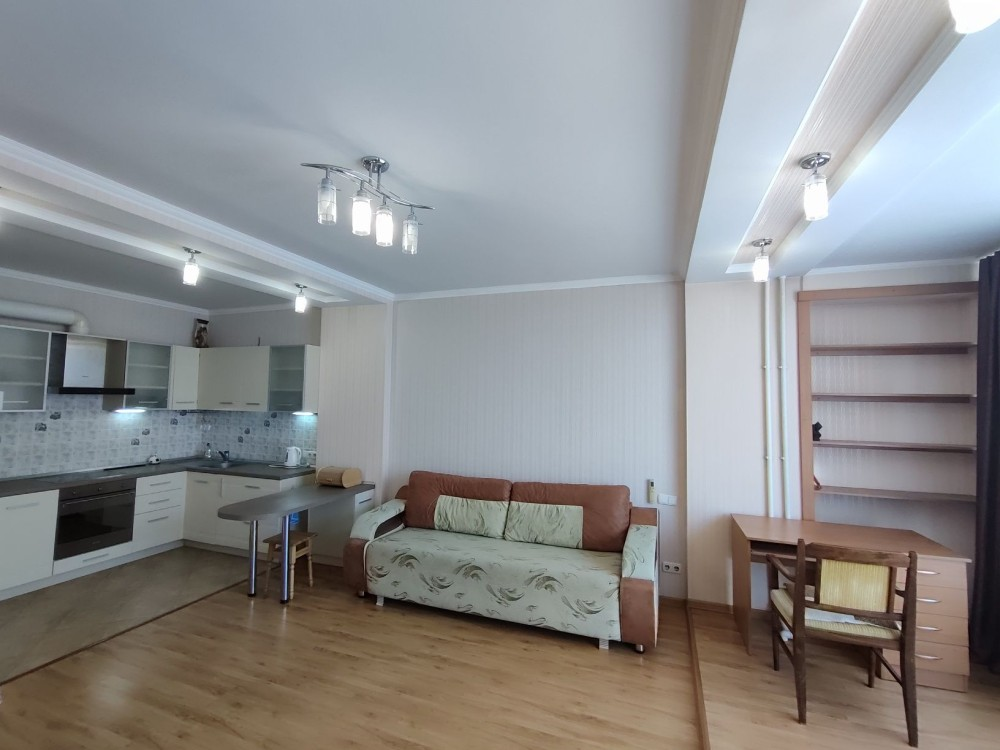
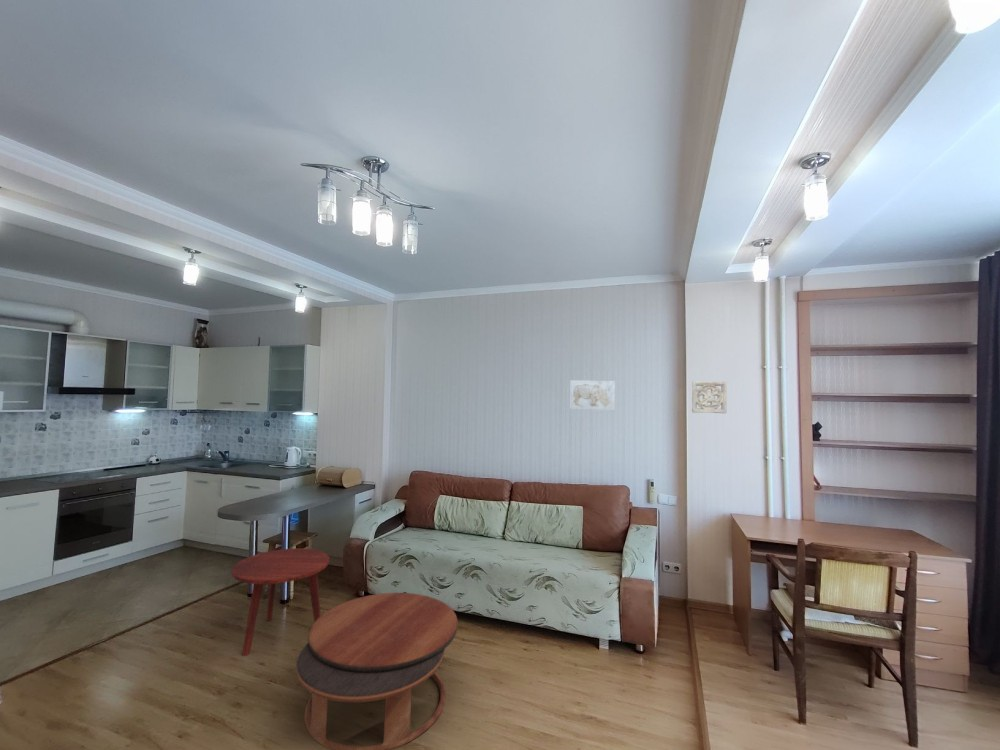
+ wall ornament (708, 397)
+ coffee table (380, 664)
+ wall art (592, 395)
+ side table (273, 598)
